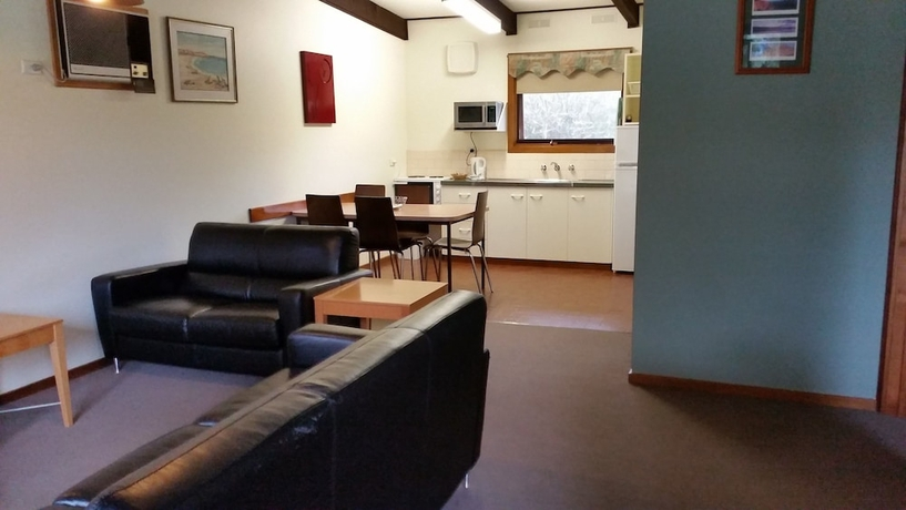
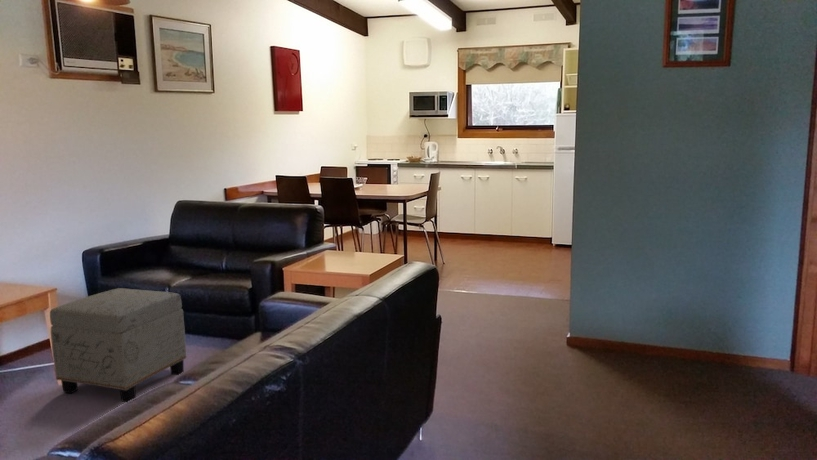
+ ottoman (121, 340)
